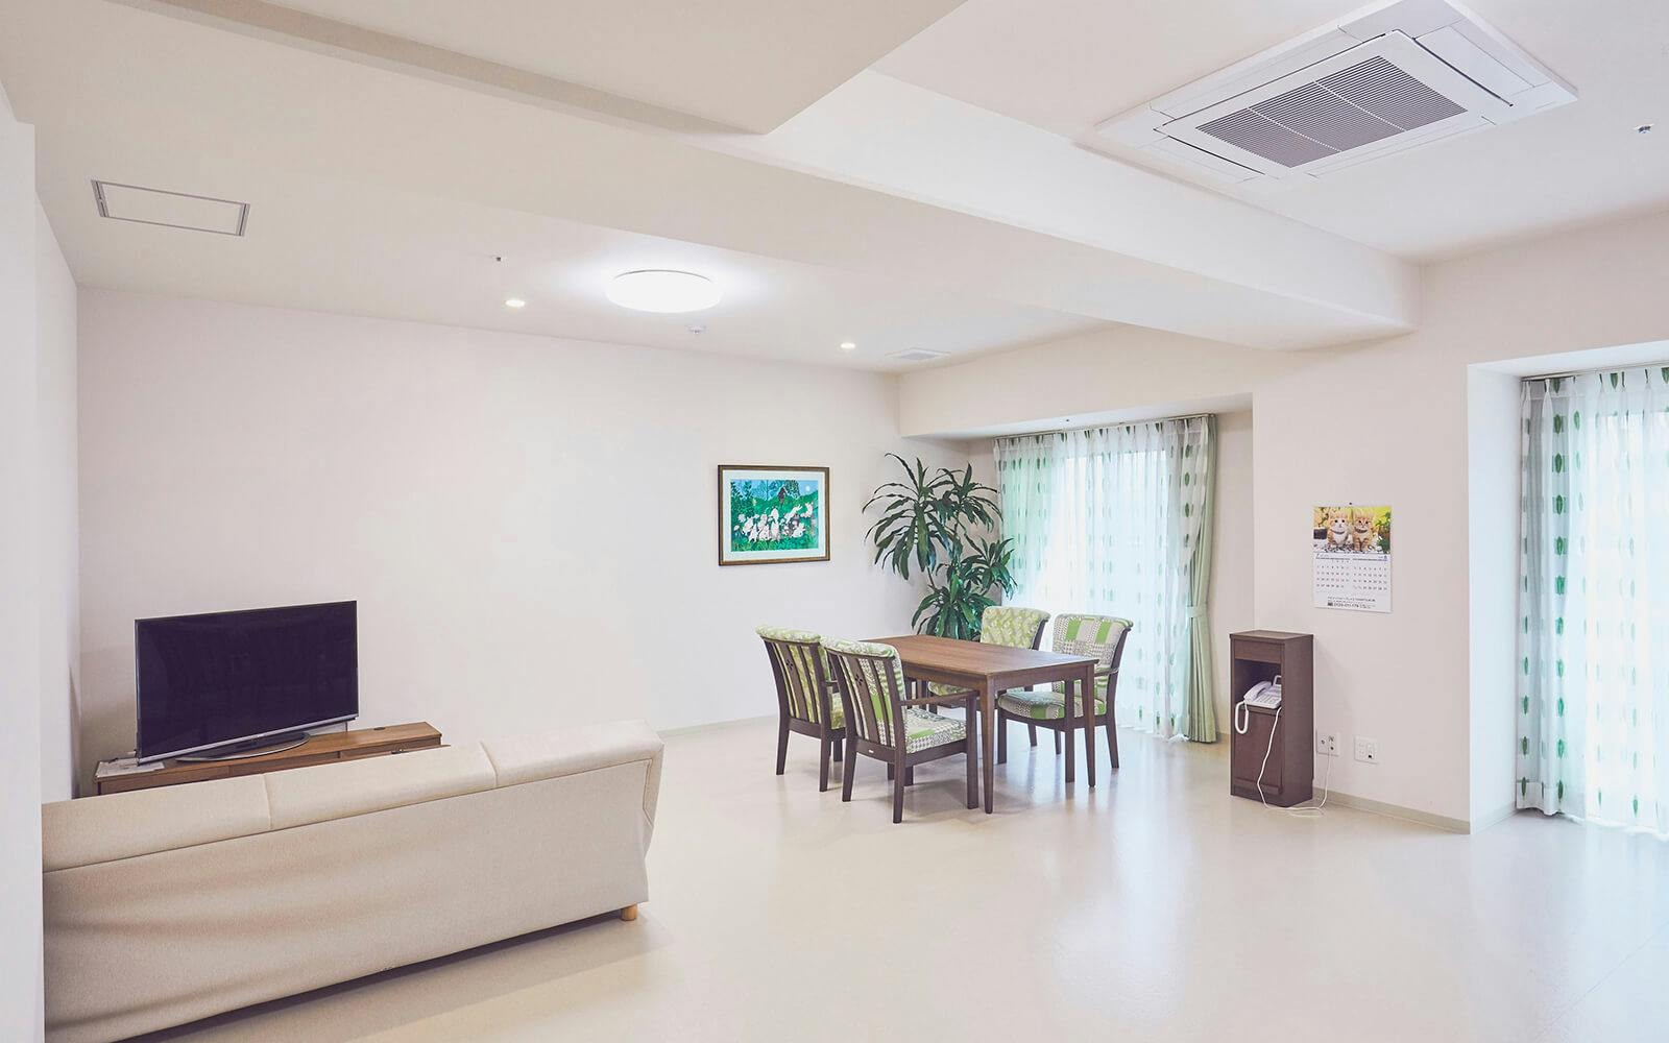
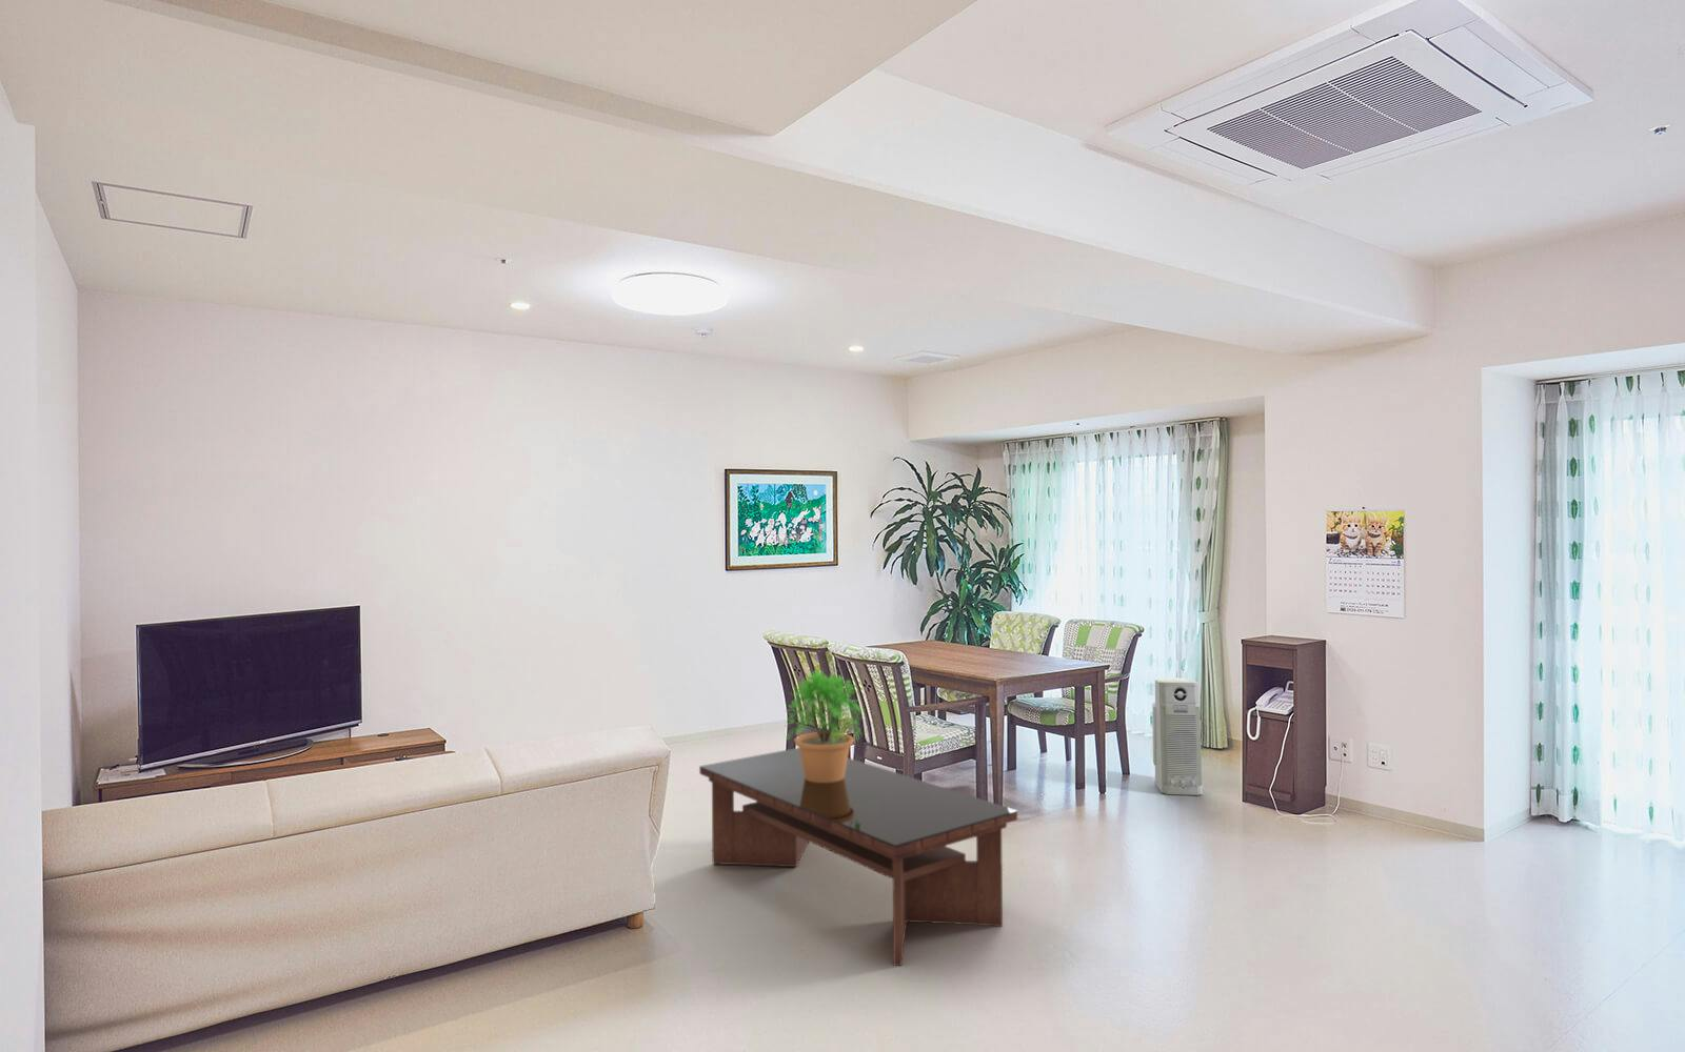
+ potted plant (825, 721)
+ coffee table (844, 839)
+ air purifier (1175, 732)
